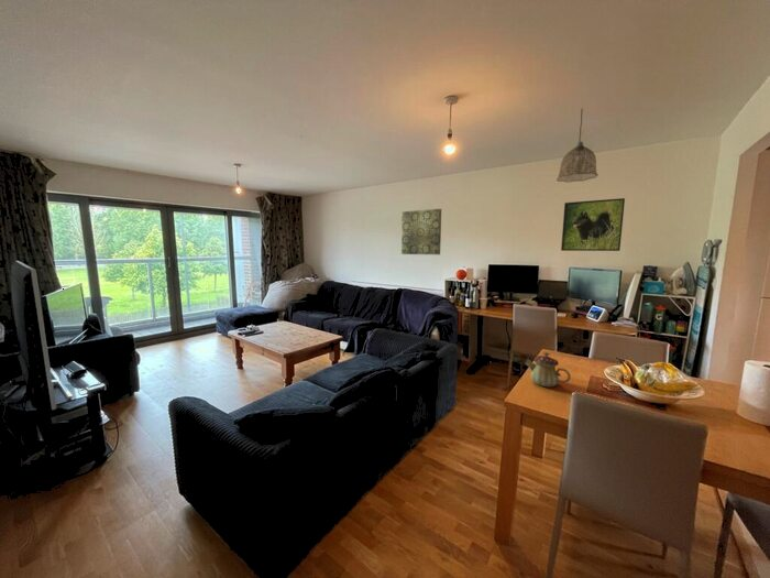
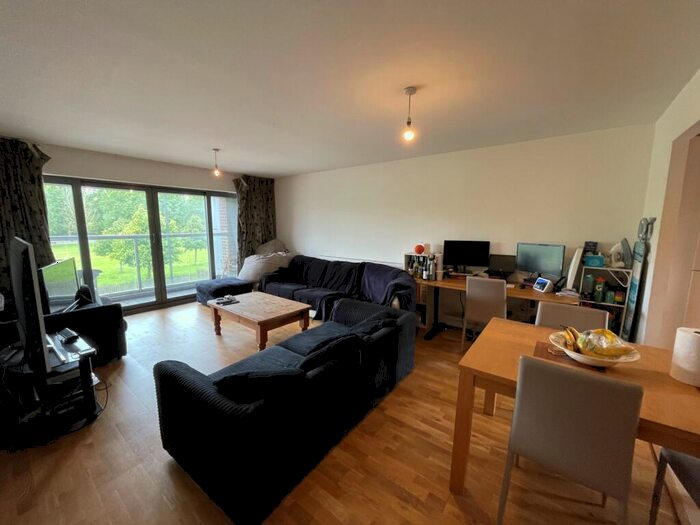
- pendant lamp (579, 143)
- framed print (591, 226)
- teapot (547, 368)
- wall art (420, 232)
